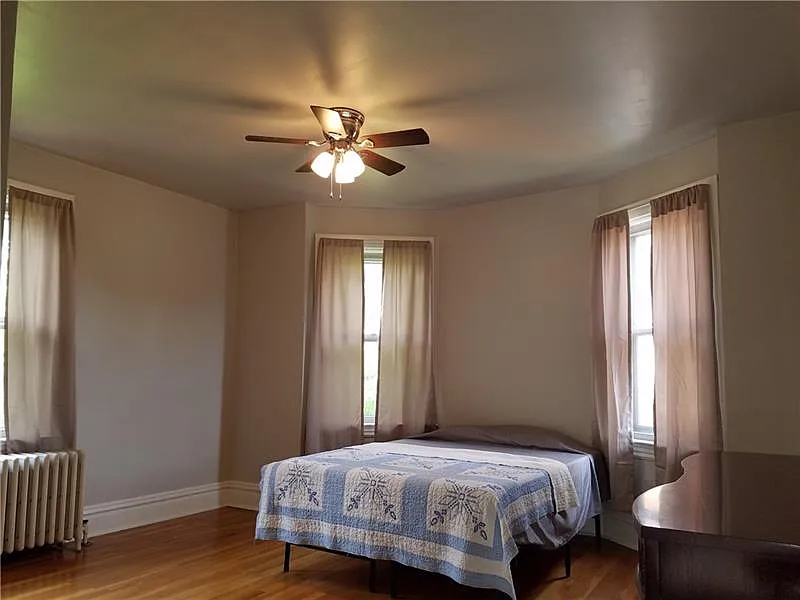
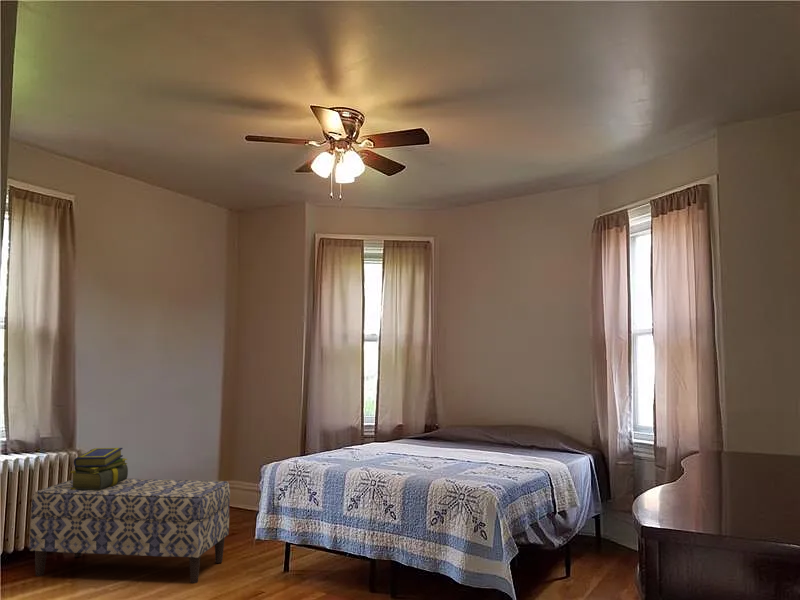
+ stack of books (100, 467)
+ bench (134, 527)
